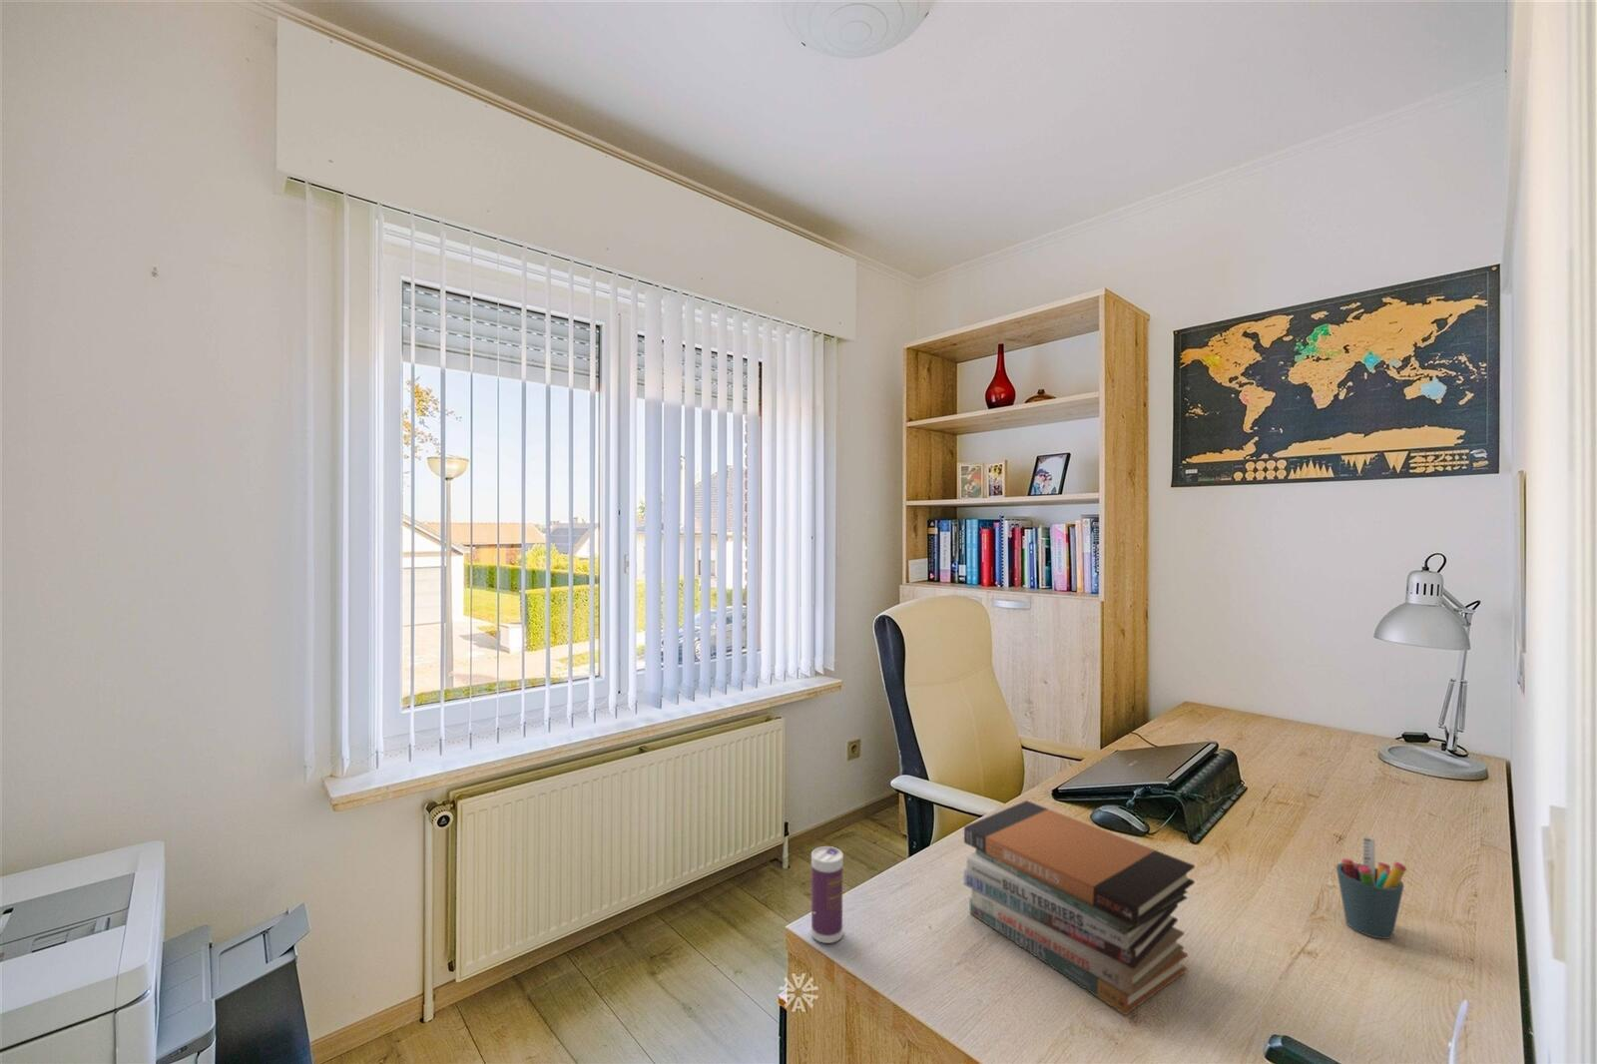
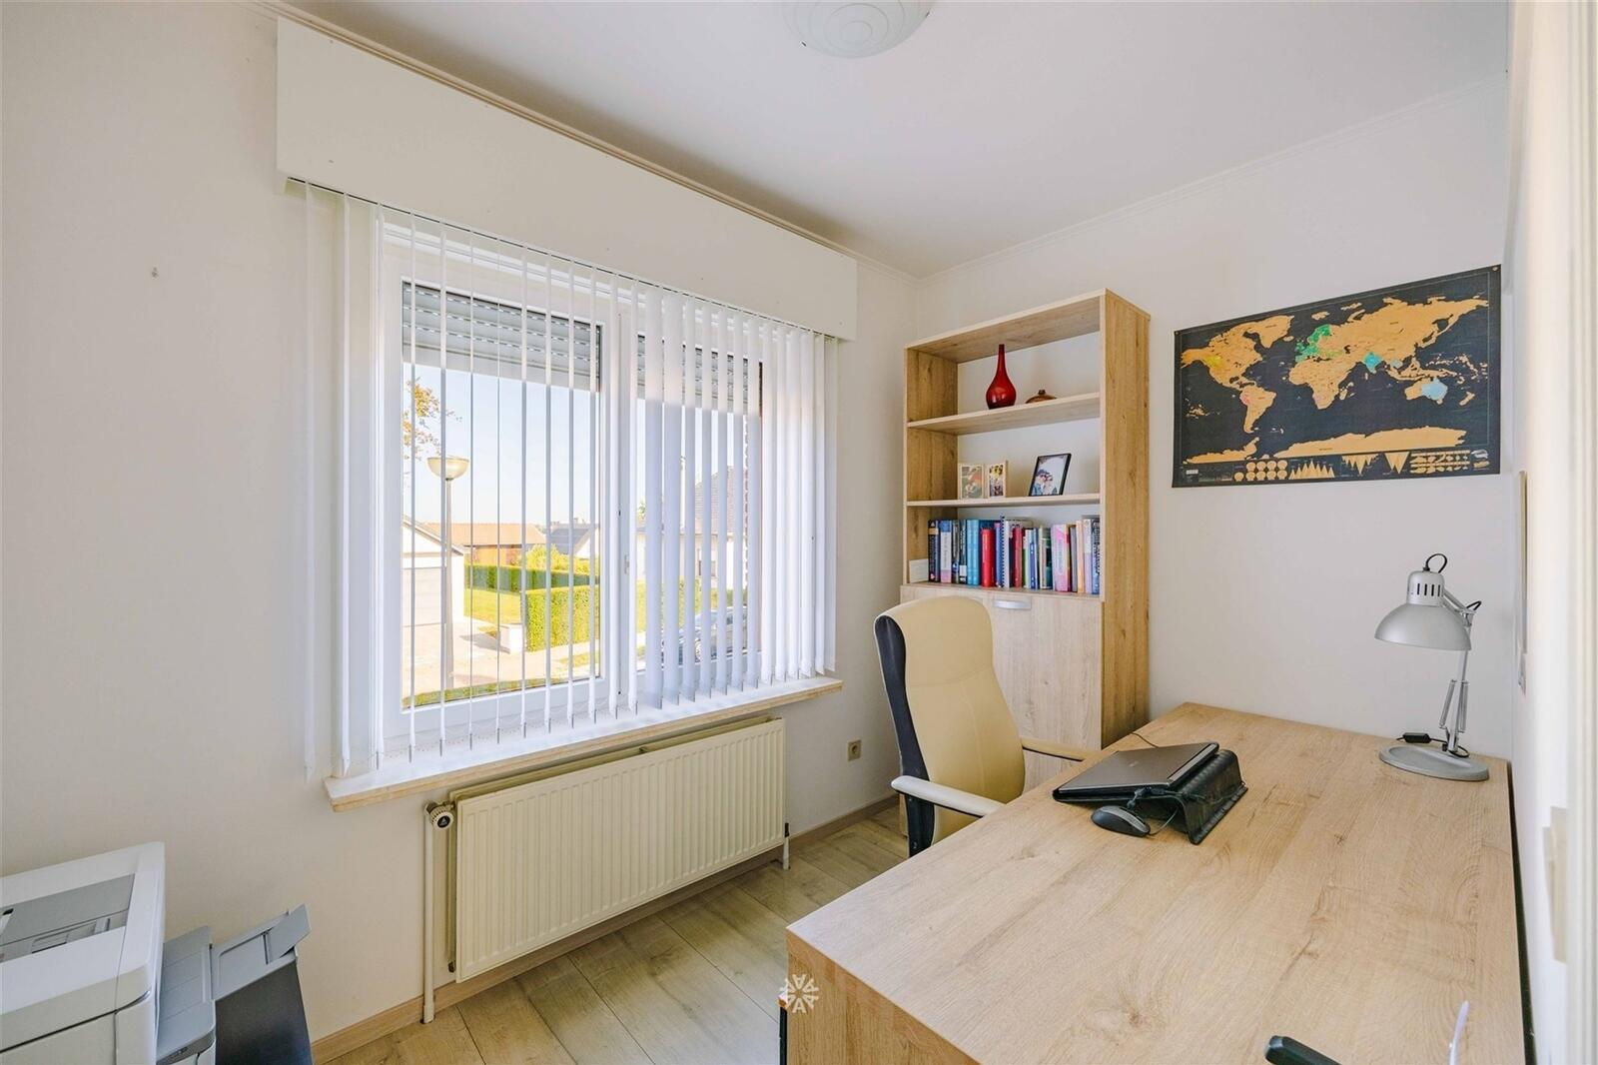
- book stack (1069, 891)
- beverage can (826, 893)
- pen holder (1369, 887)
